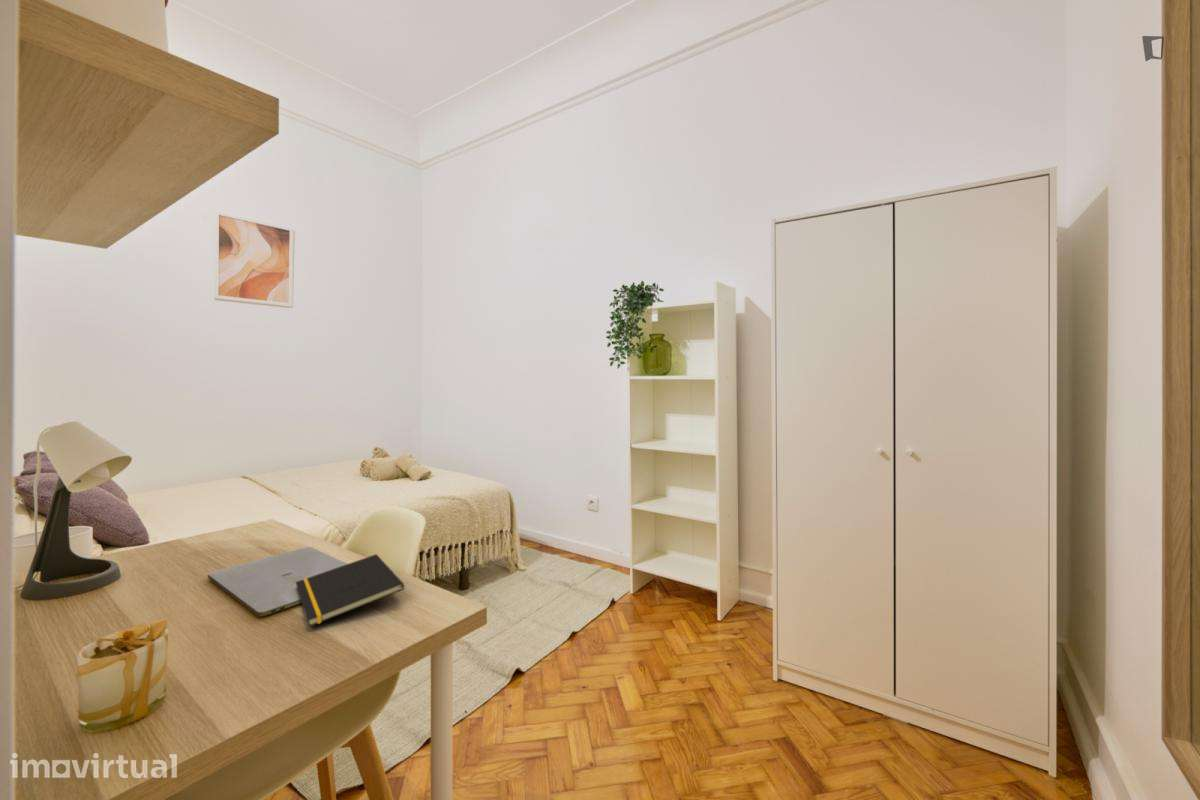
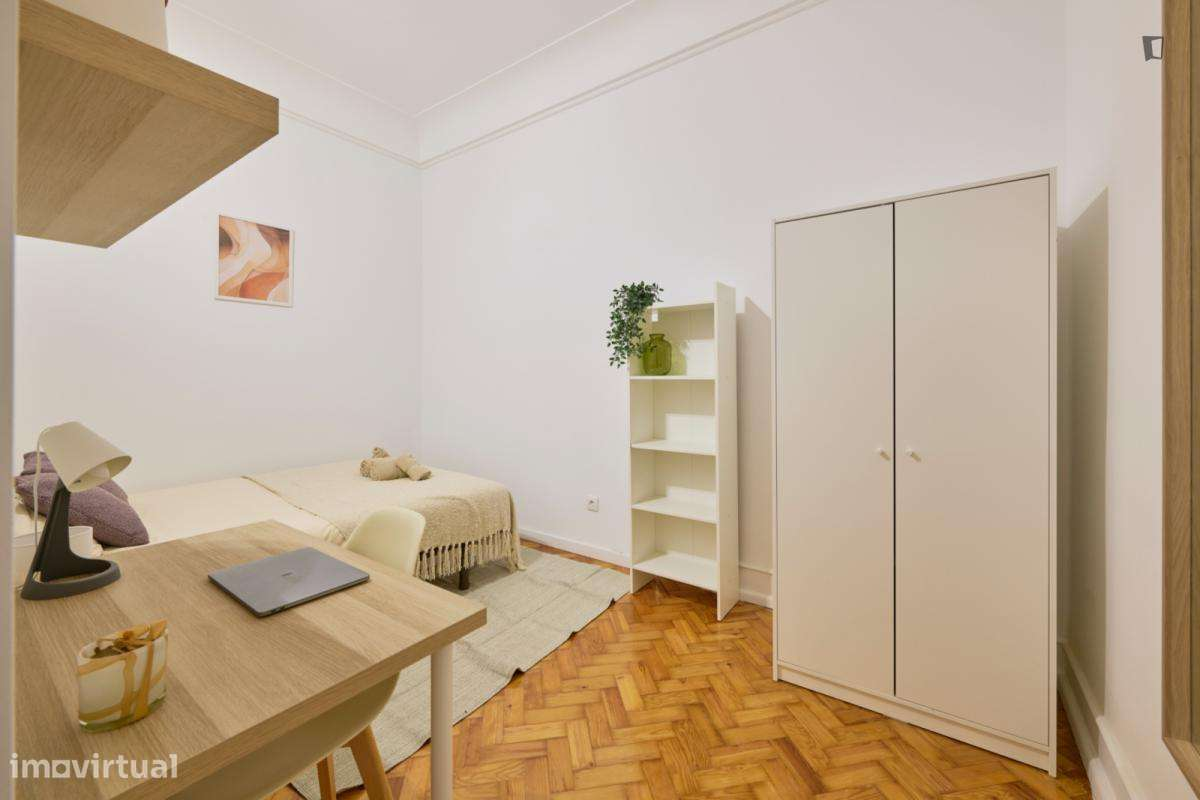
- notepad (347, 585)
